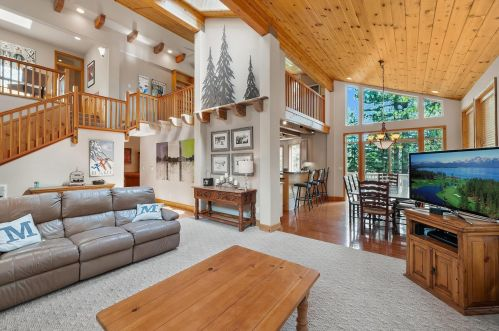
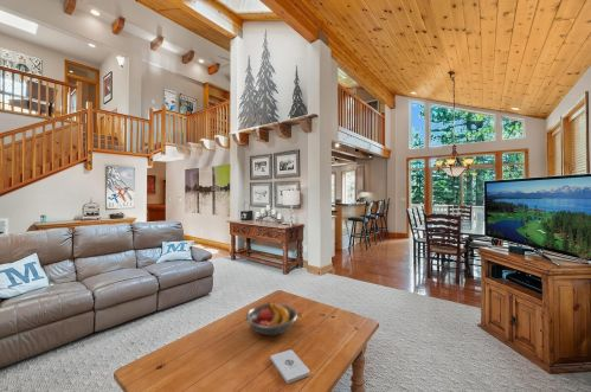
+ notepad (289, 365)
+ fruit bowl (271, 319)
